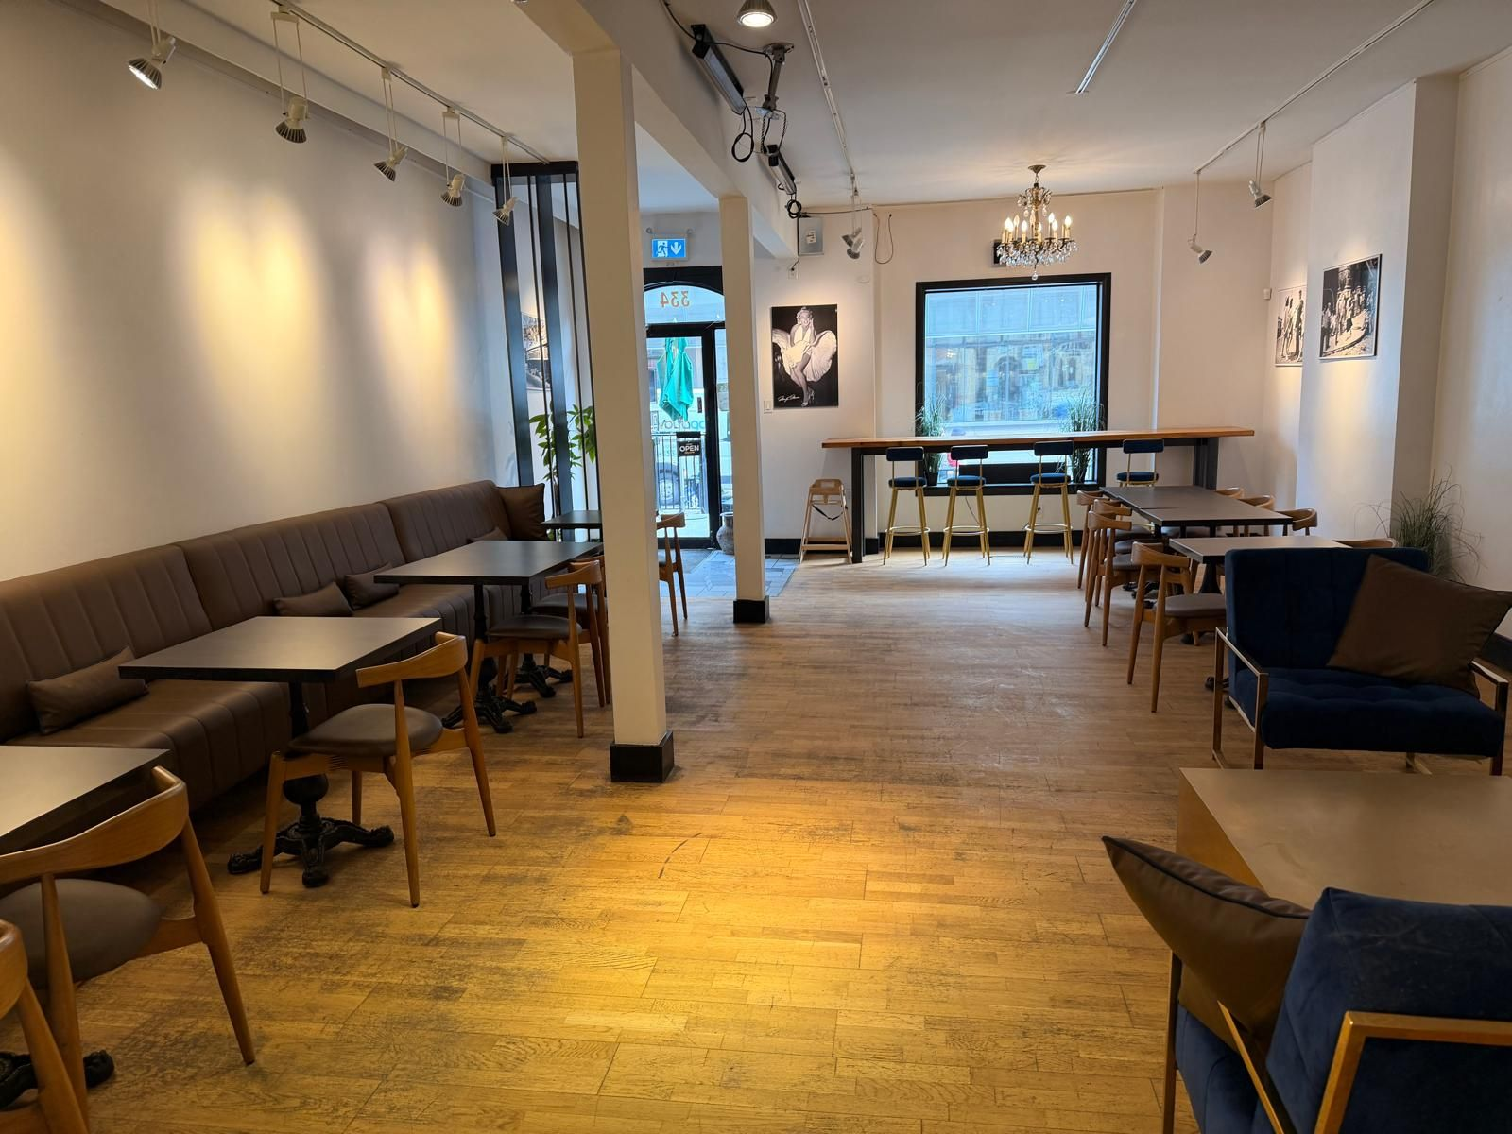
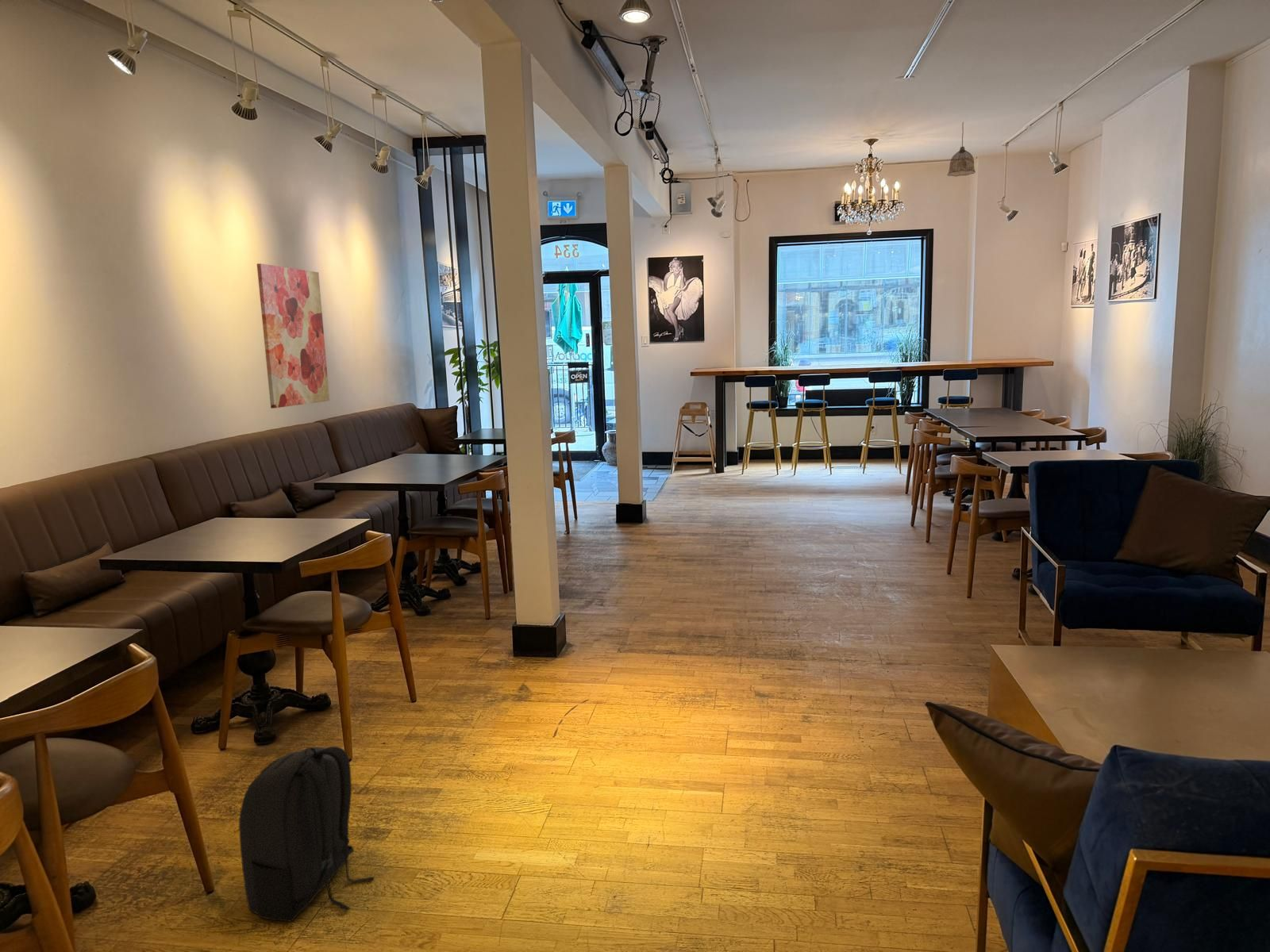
+ wall art (295, 337)
+ pendant lamp (962, 148)
+ backpack (307, 819)
